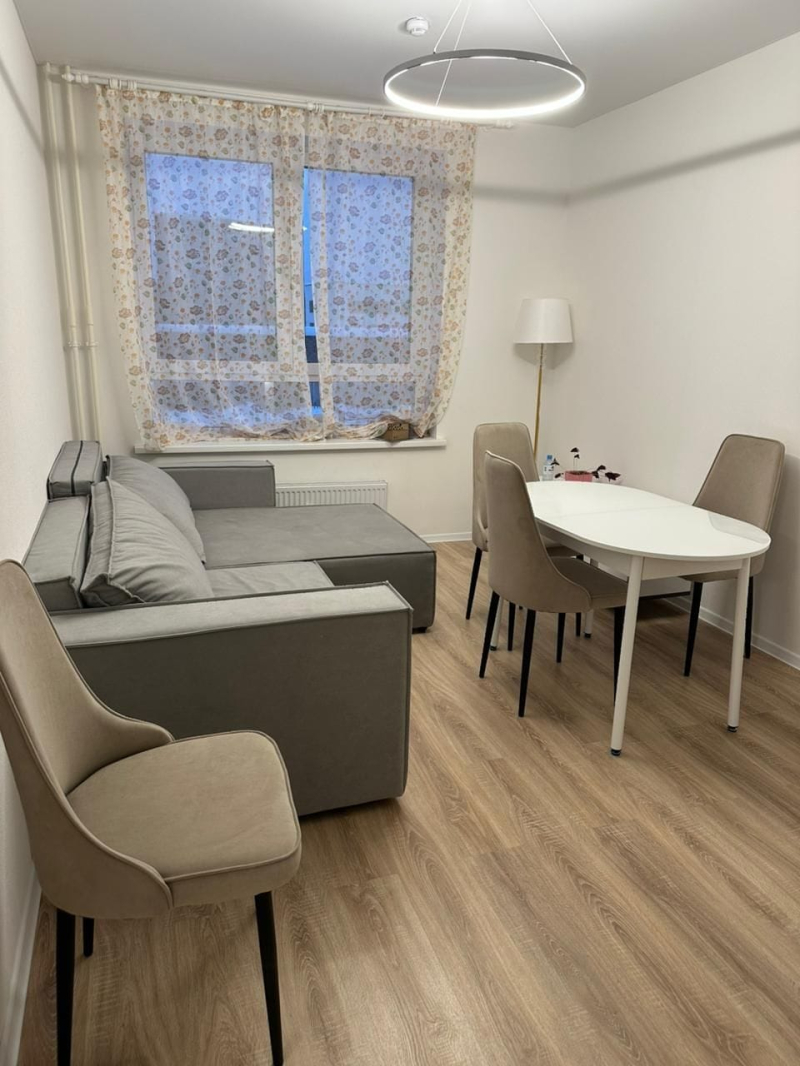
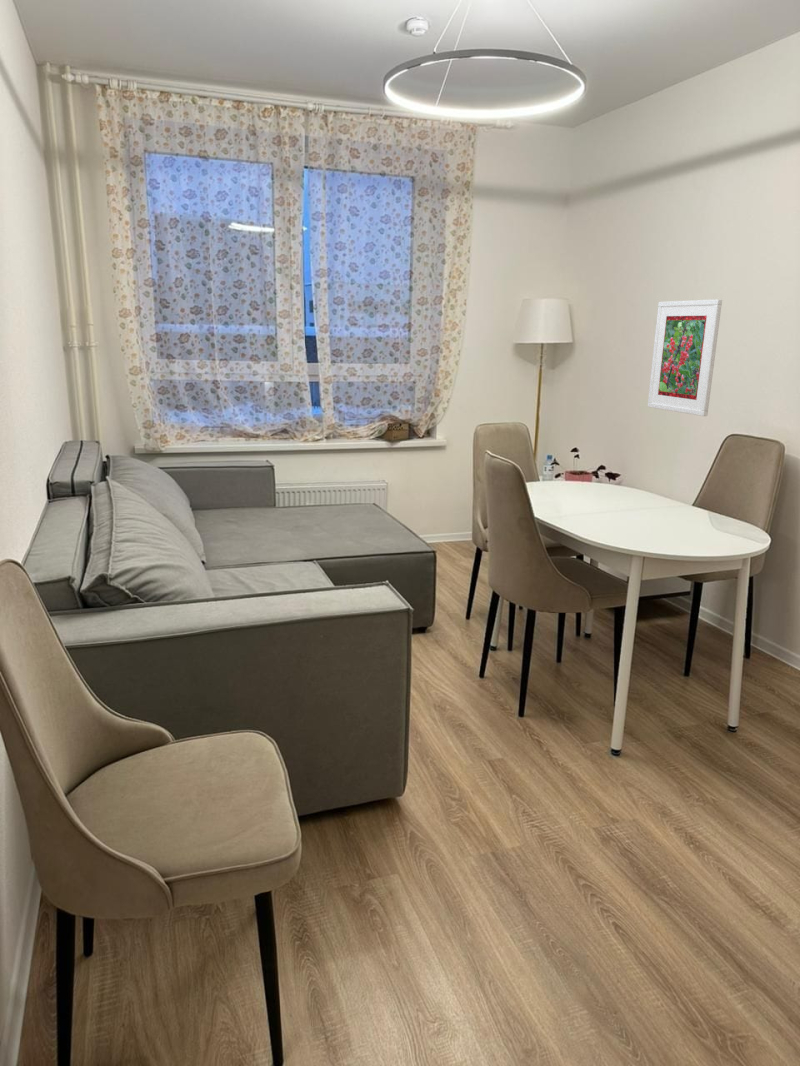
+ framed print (682, 357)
